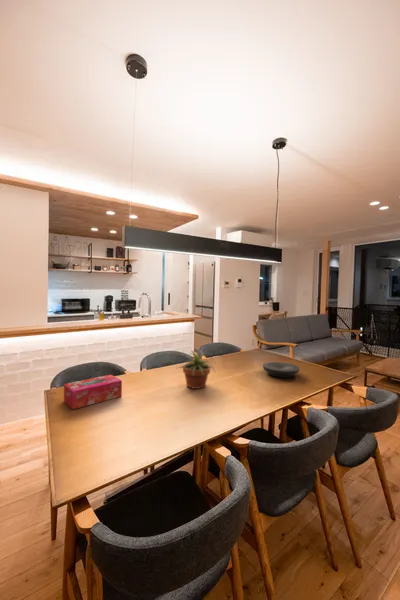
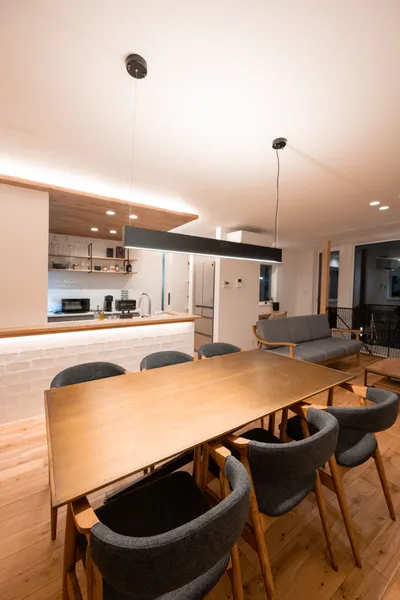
- tissue box (93, 390)
- plate (280, 370)
- potted plant (196, 368)
